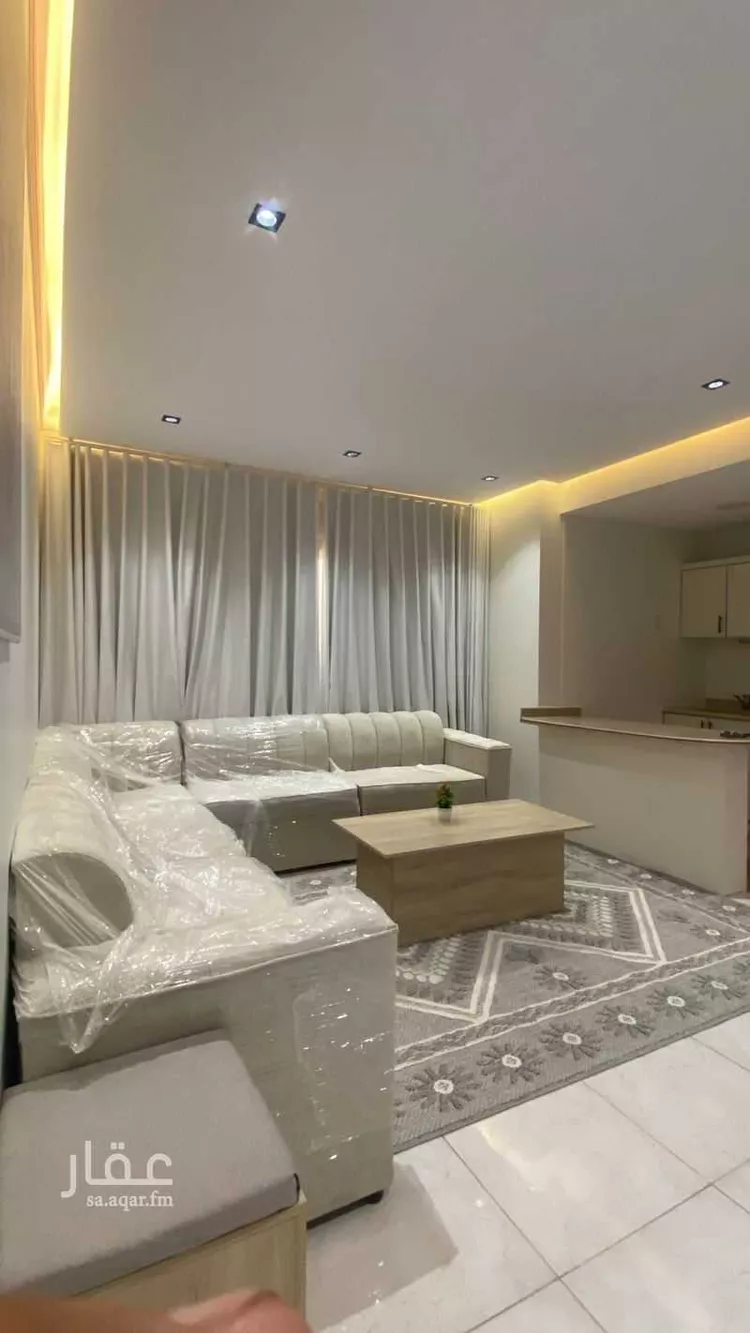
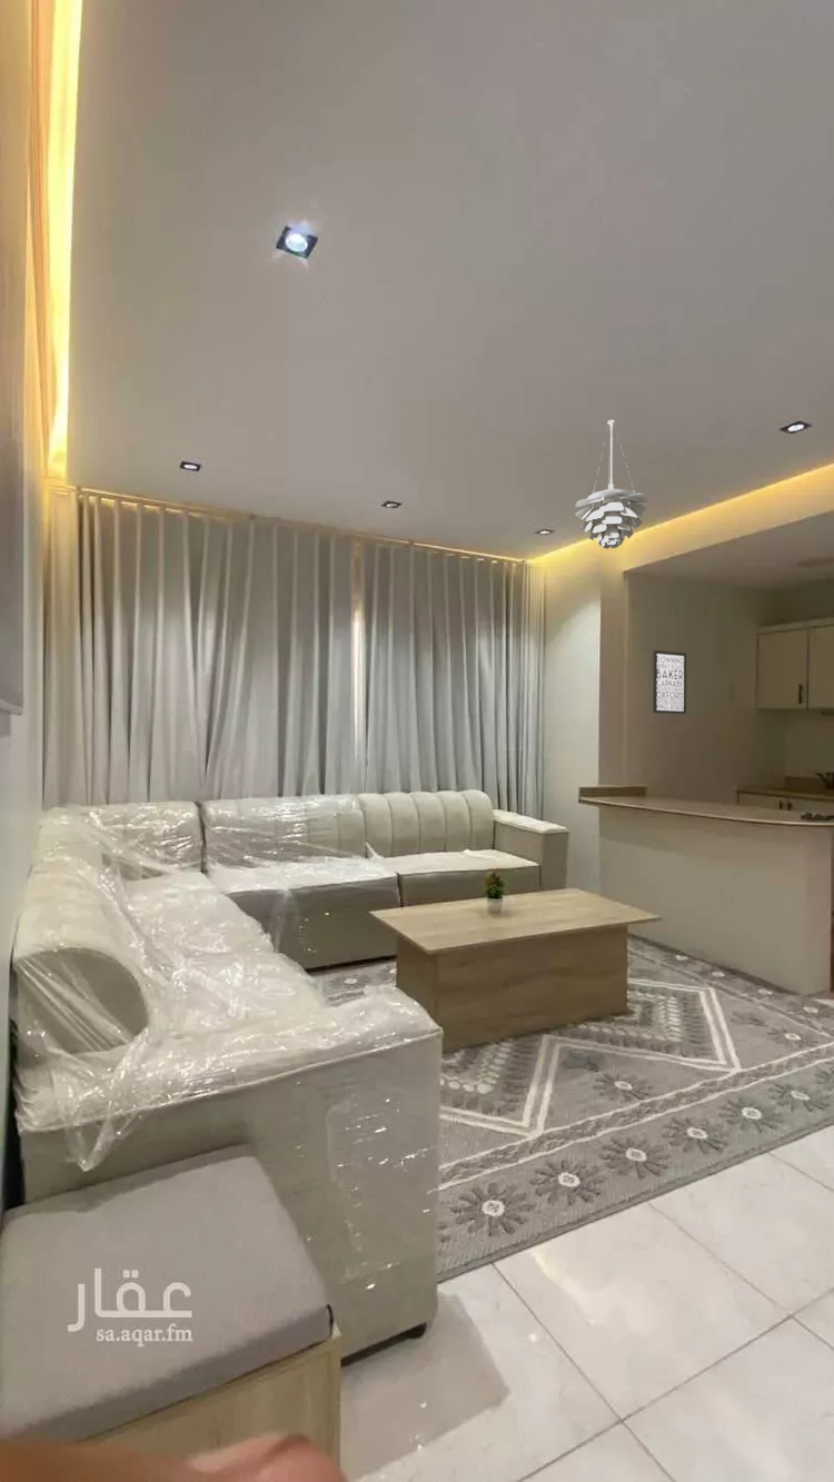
+ pendant light (612, 484)
+ wall art (669, 682)
